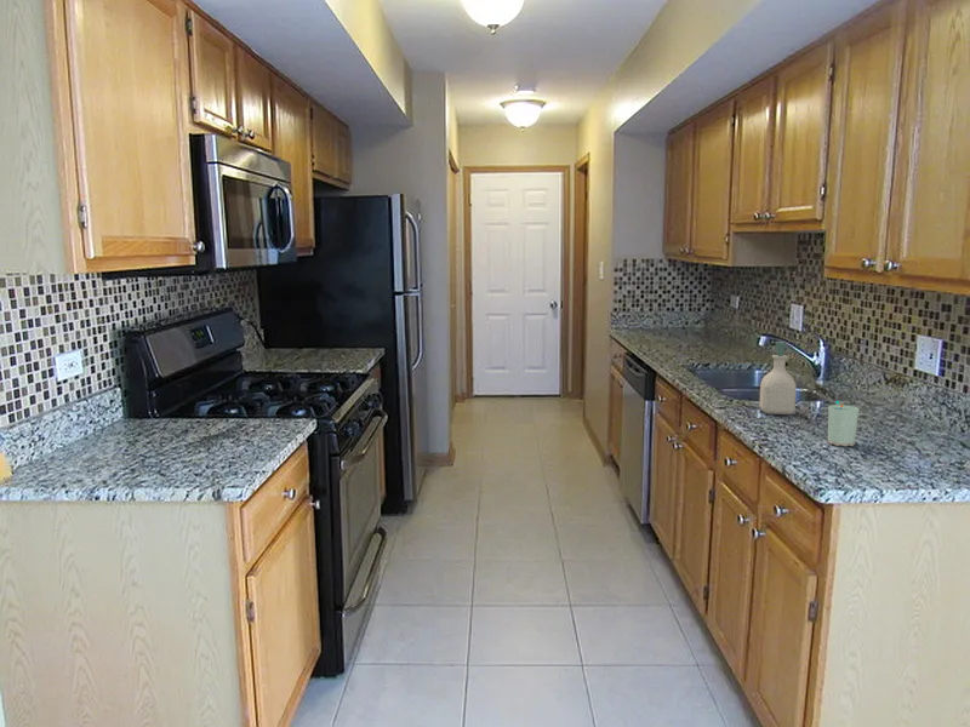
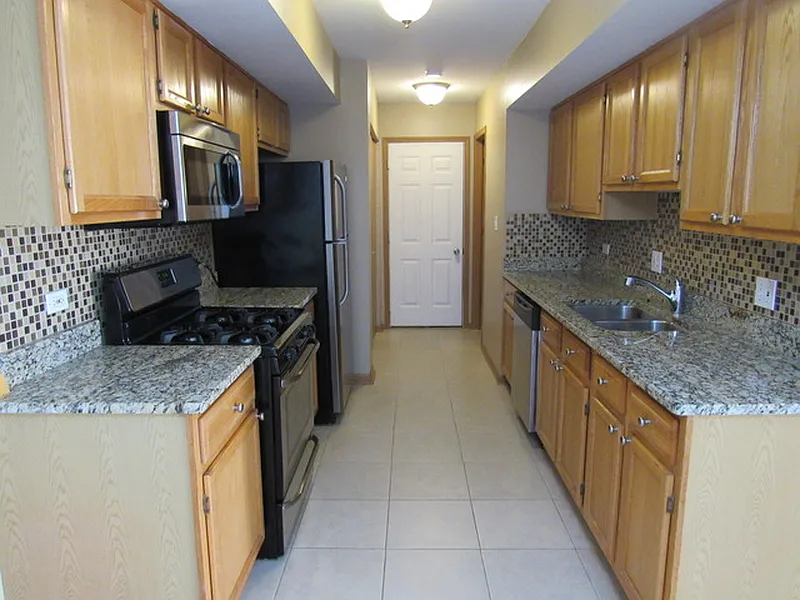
- soap bottle (778, 377)
- cup (841, 420)
